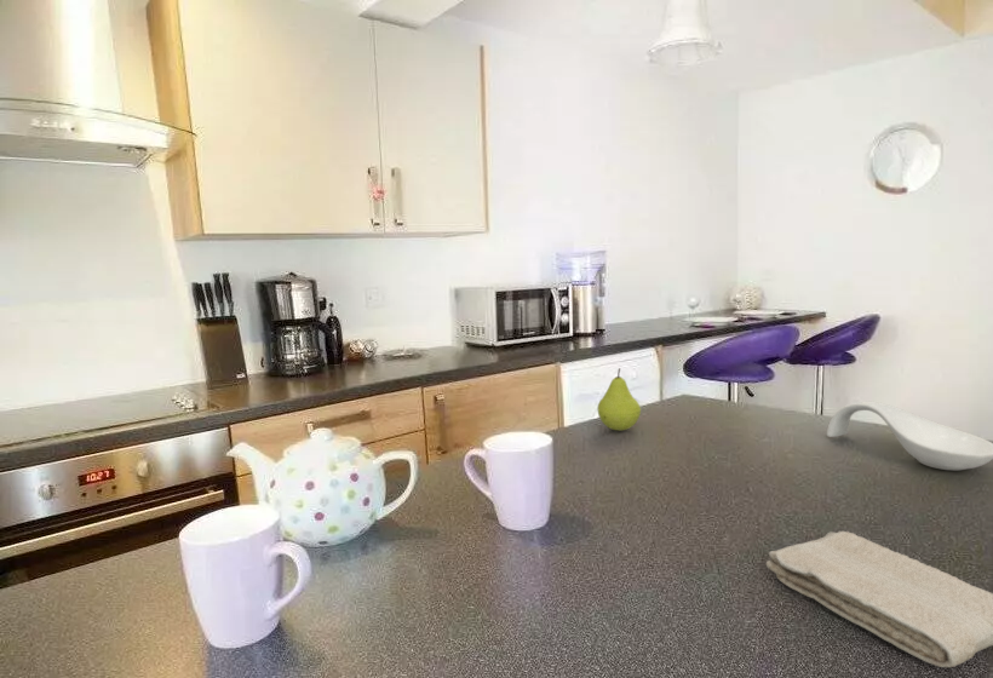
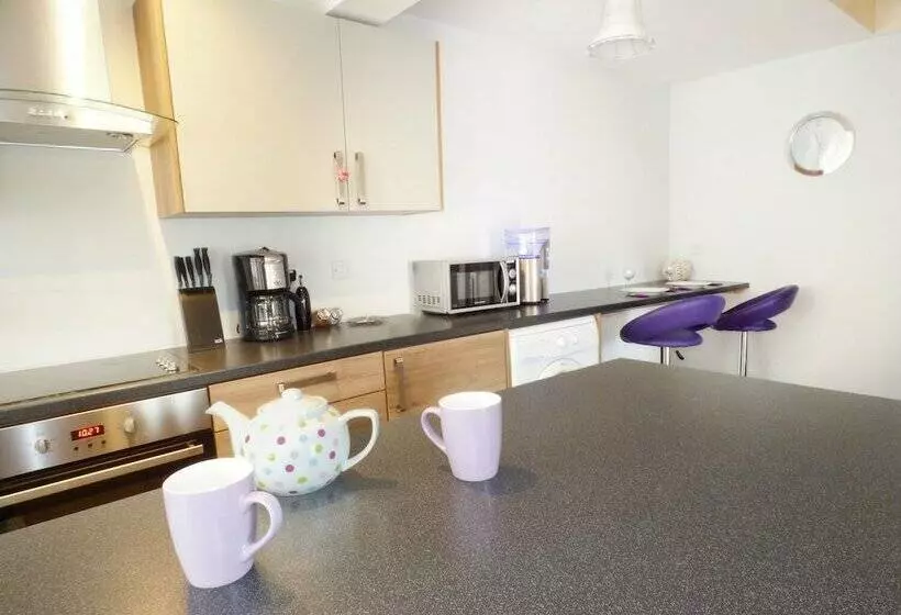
- spoon rest (905, 431)
- fruit (619, 398)
- washcloth (884, 586)
